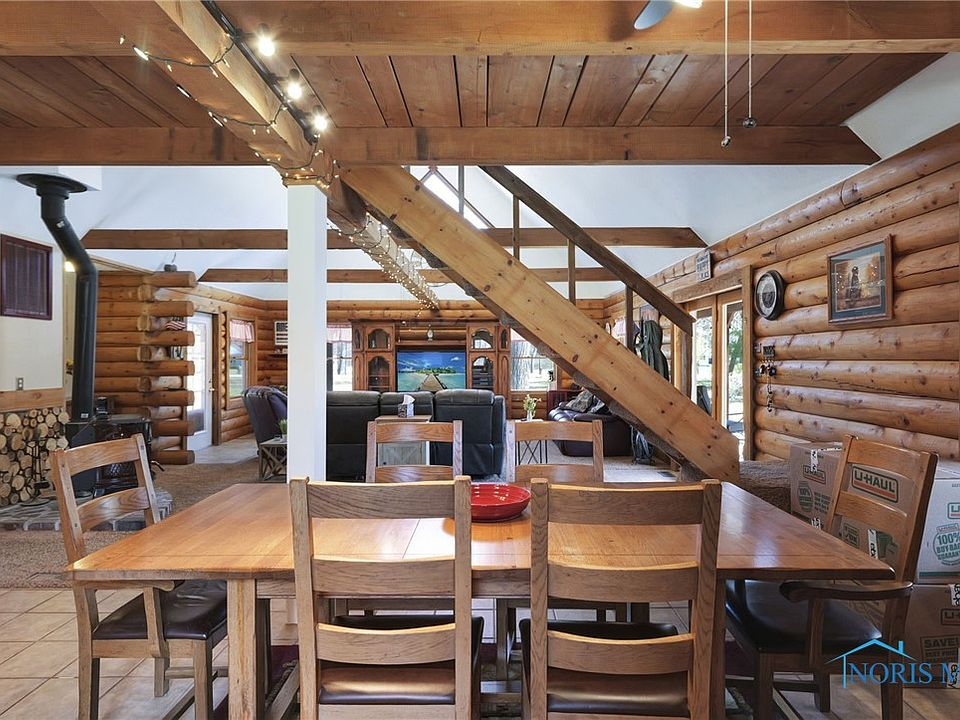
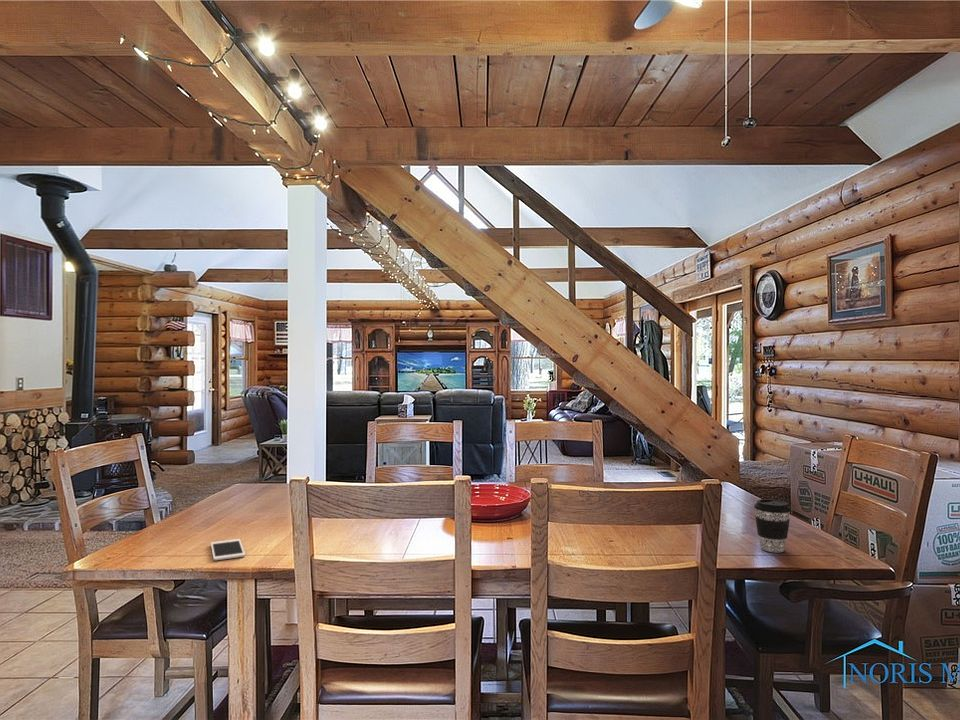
+ cell phone (227, 549)
+ coffee cup (772, 525)
